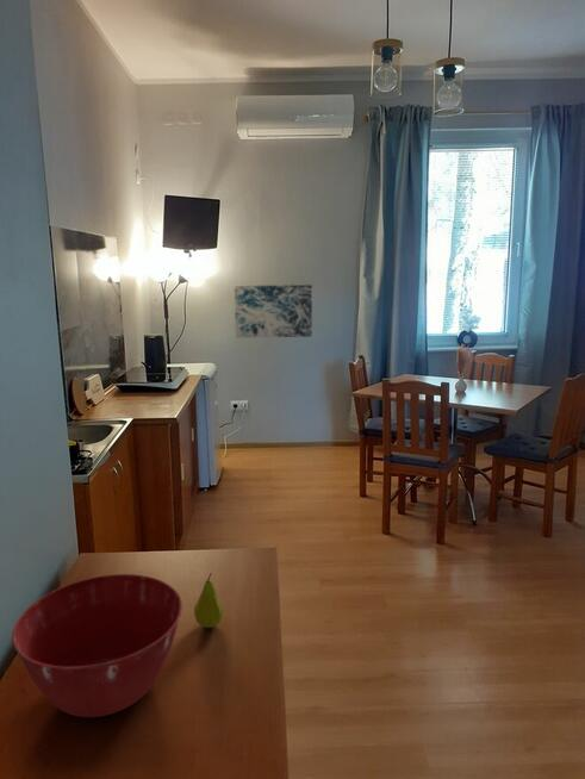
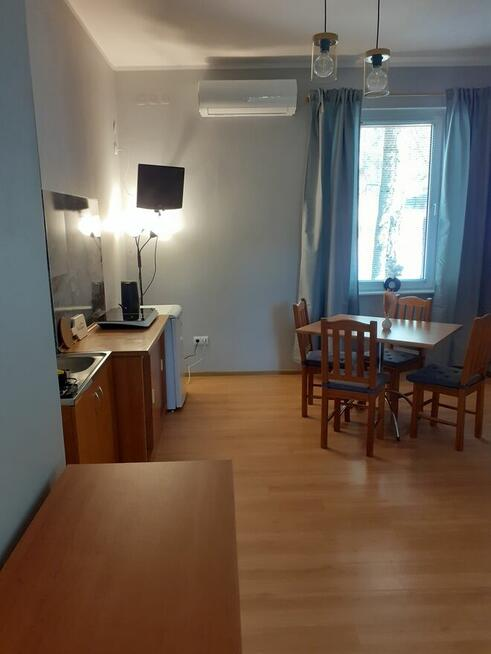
- wall art (273, 311)
- fruit (207, 598)
- mixing bowl (104, 652)
